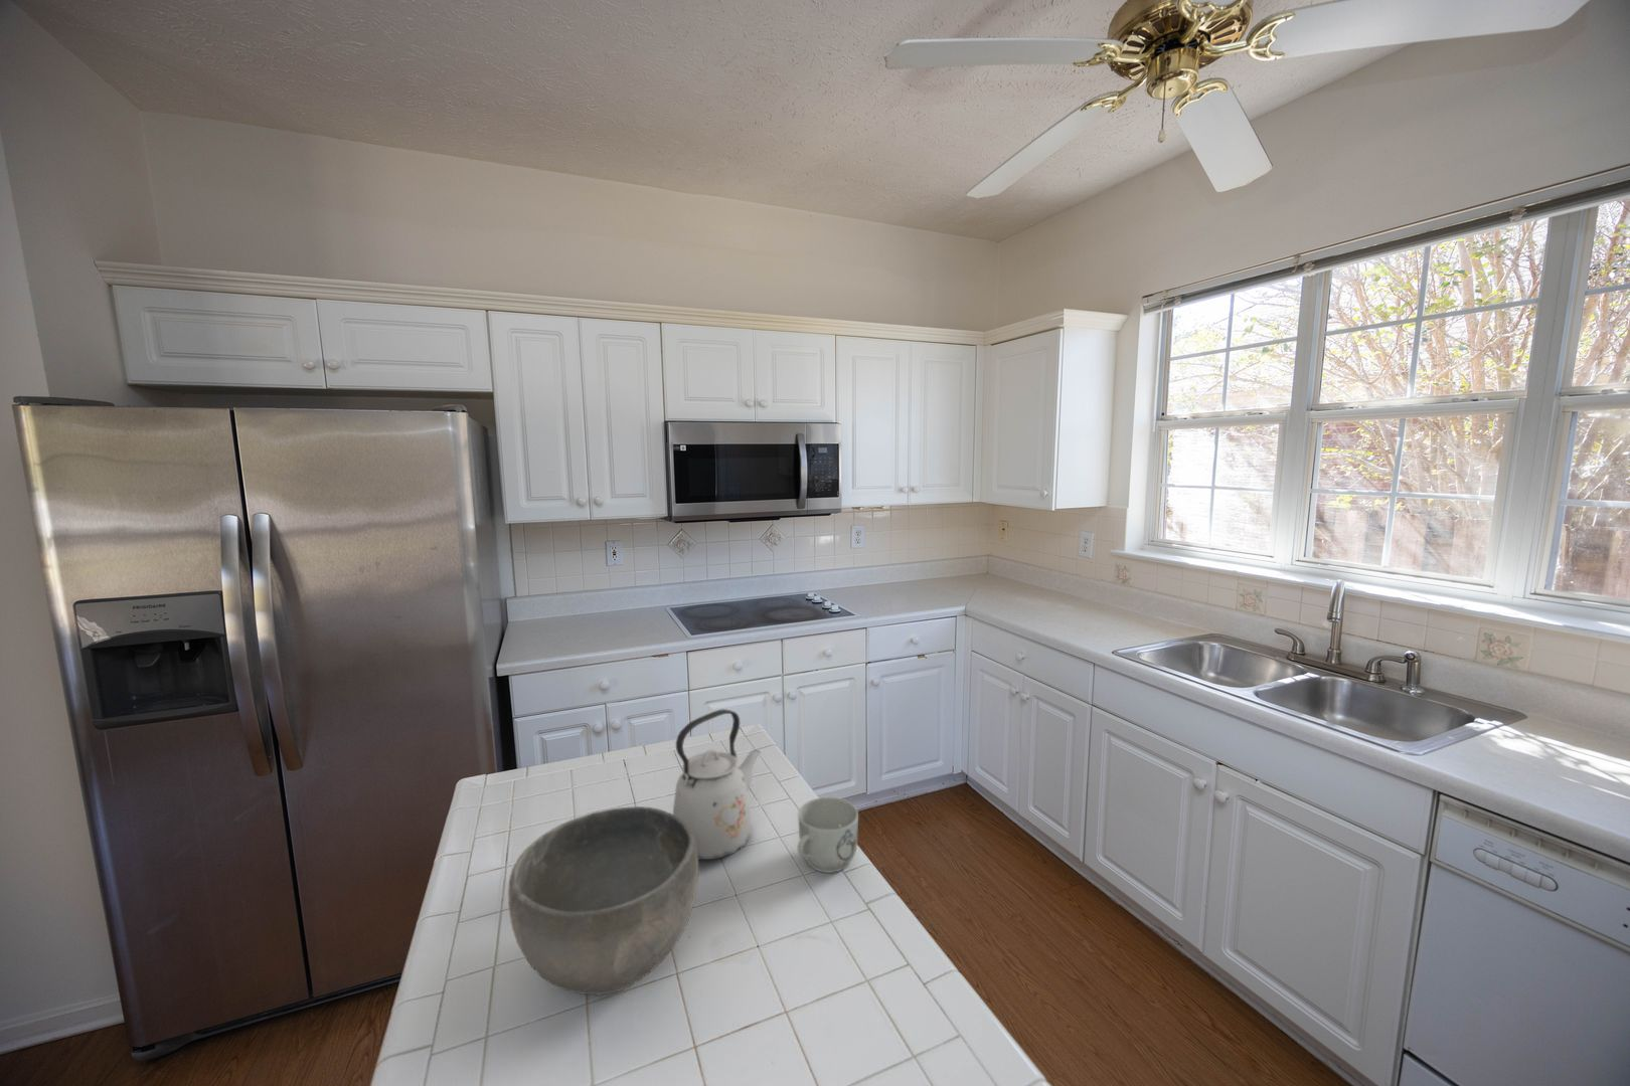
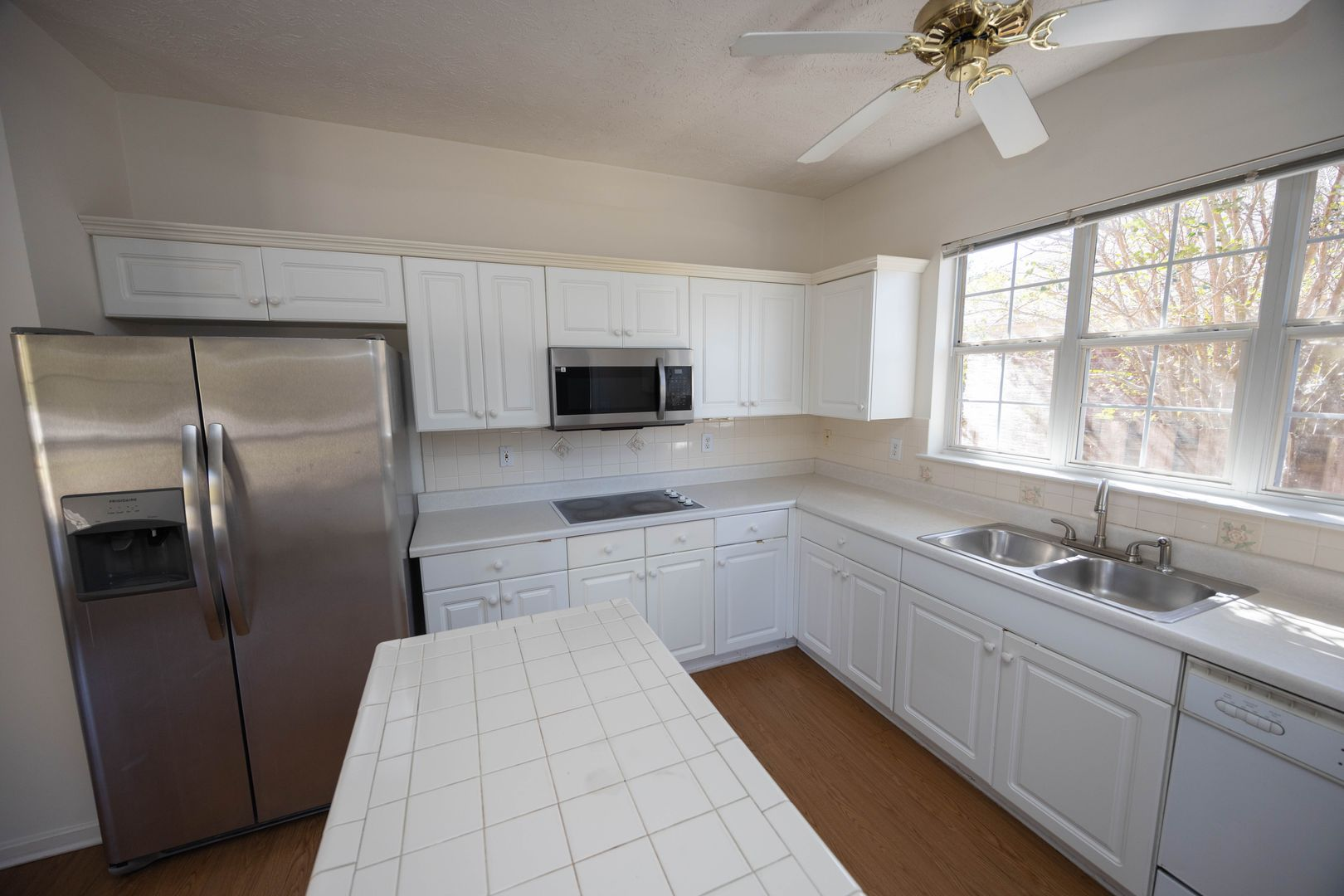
- bowl (611, 905)
- kettle (722, 773)
- mug (823, 840)
